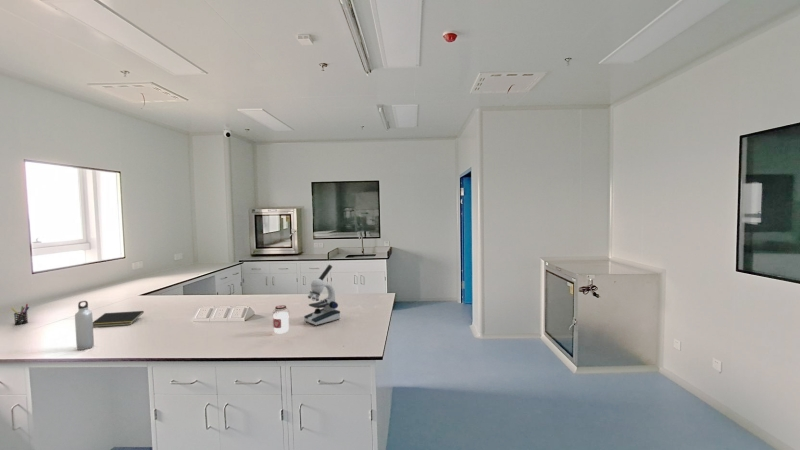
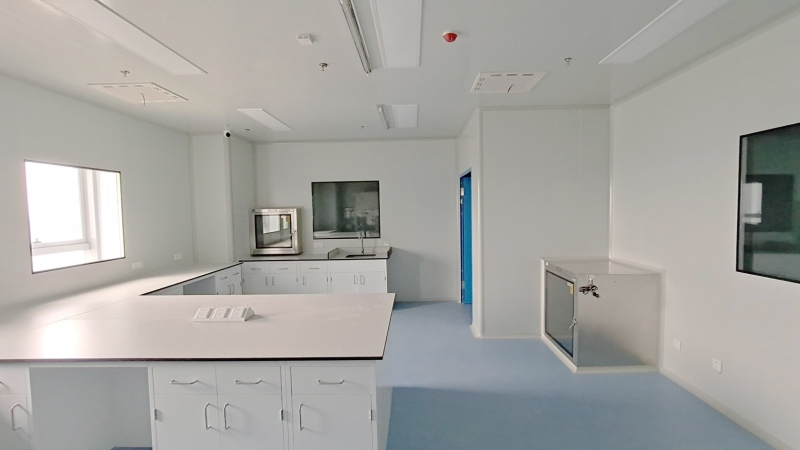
- notepad (117, 318)
- water bottle (84, 324)
- microscope (320, 292)
- pen holder (21, 313)
- jar (281, 319)
